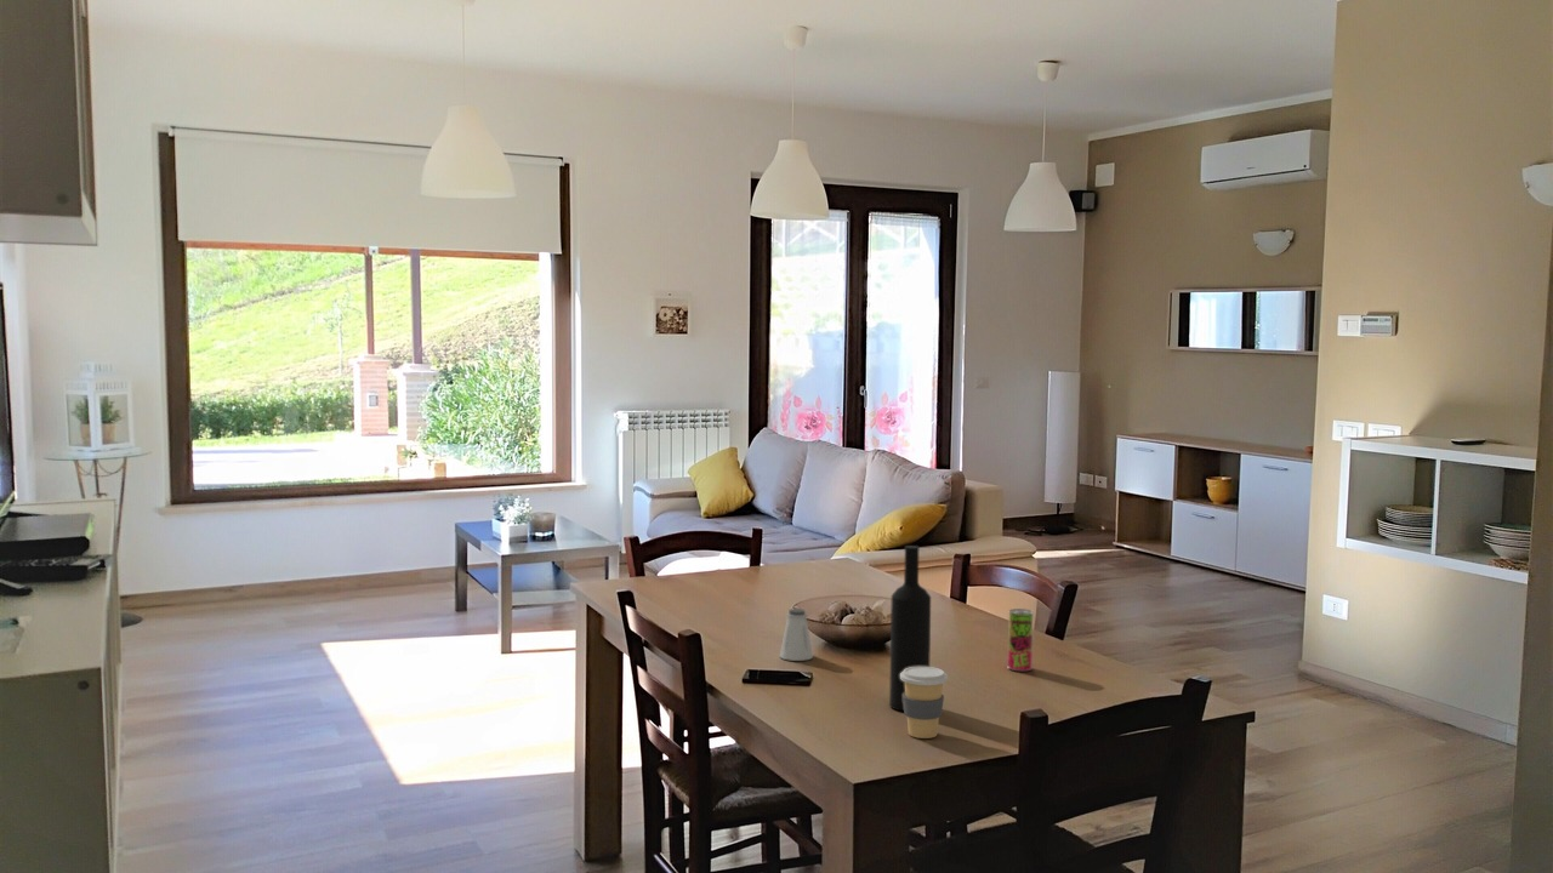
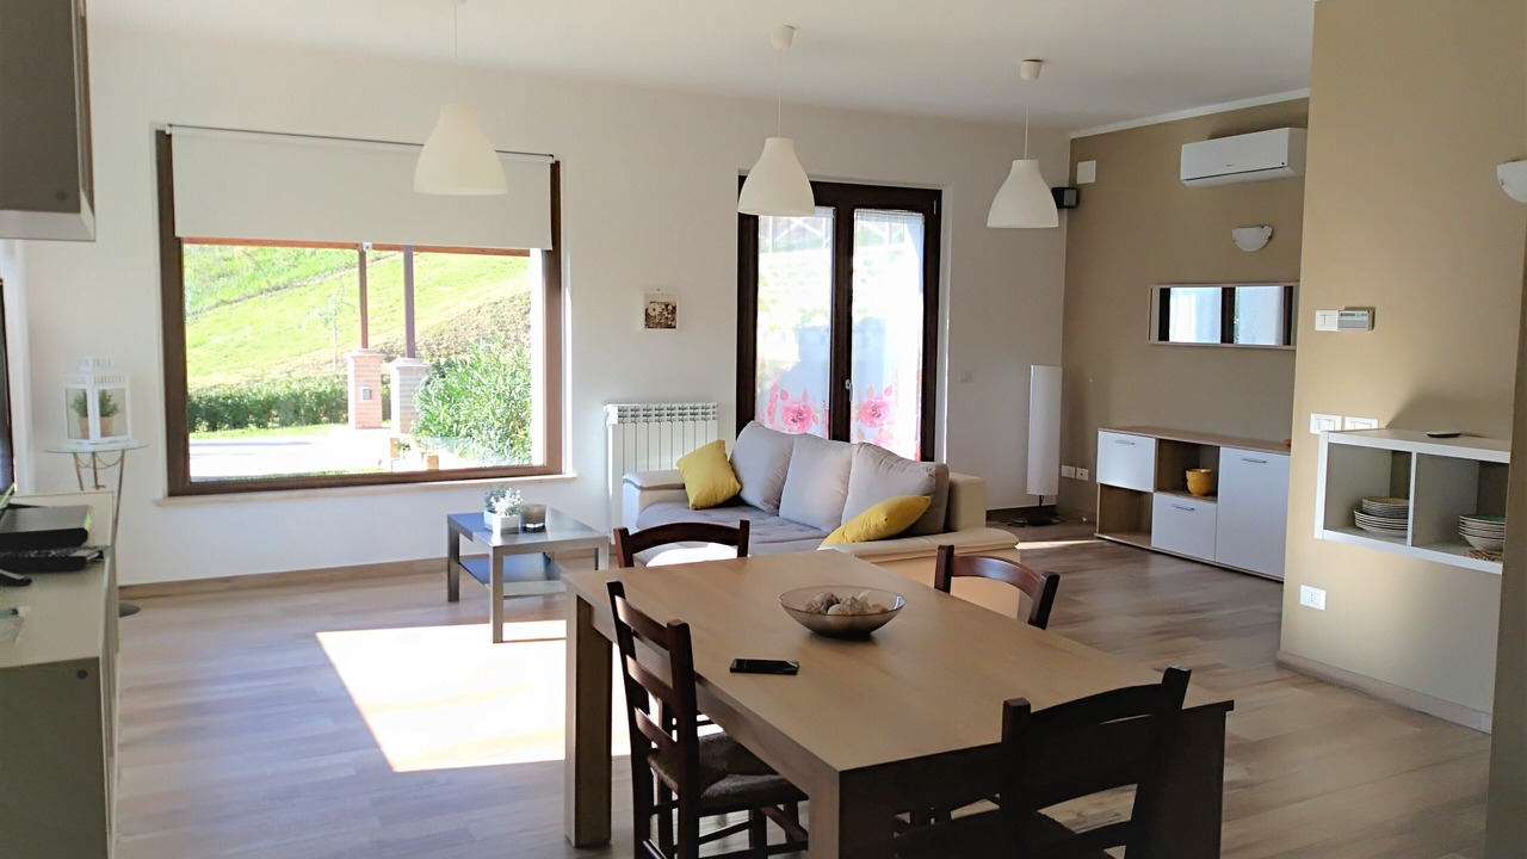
- coffee cup (922, 702)
- wine bottle (910, 626)
- saltshaker (796, 633)
- beverage can (1020, 639)
